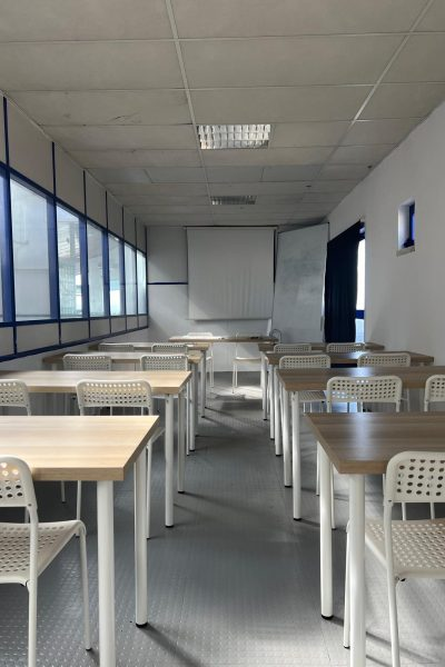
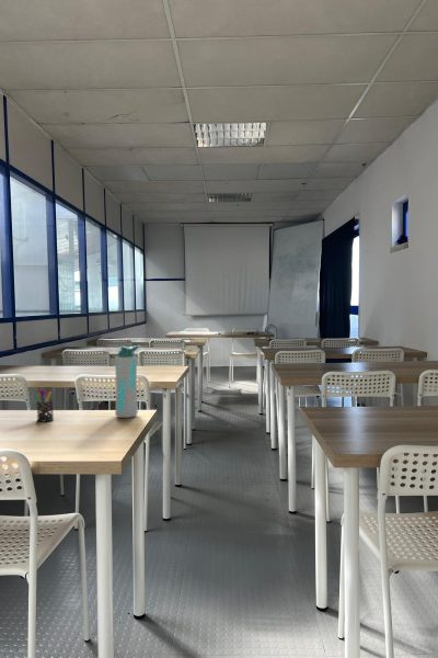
+ pen holder (43, 404)
+ water bottle (127, 381)
